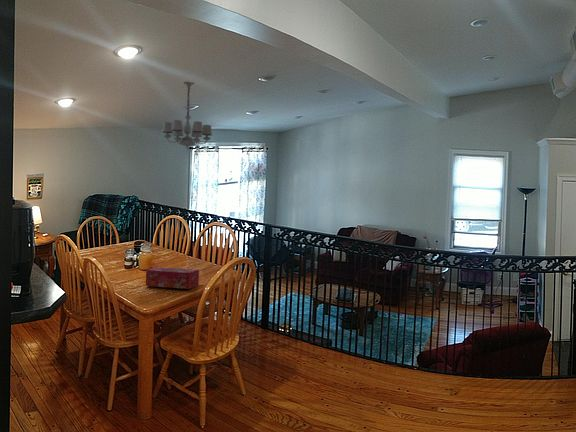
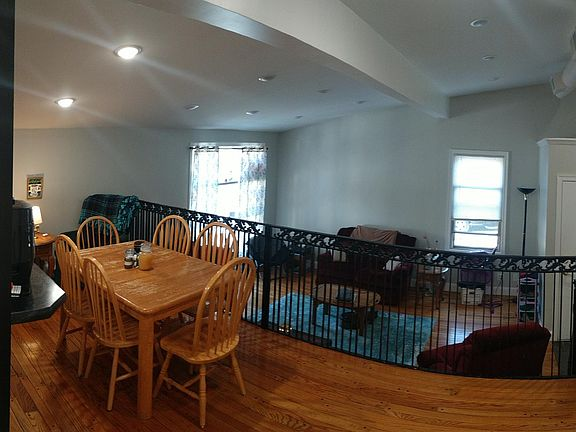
- tissue box (172, 277)
- chandelier (187, 115)
